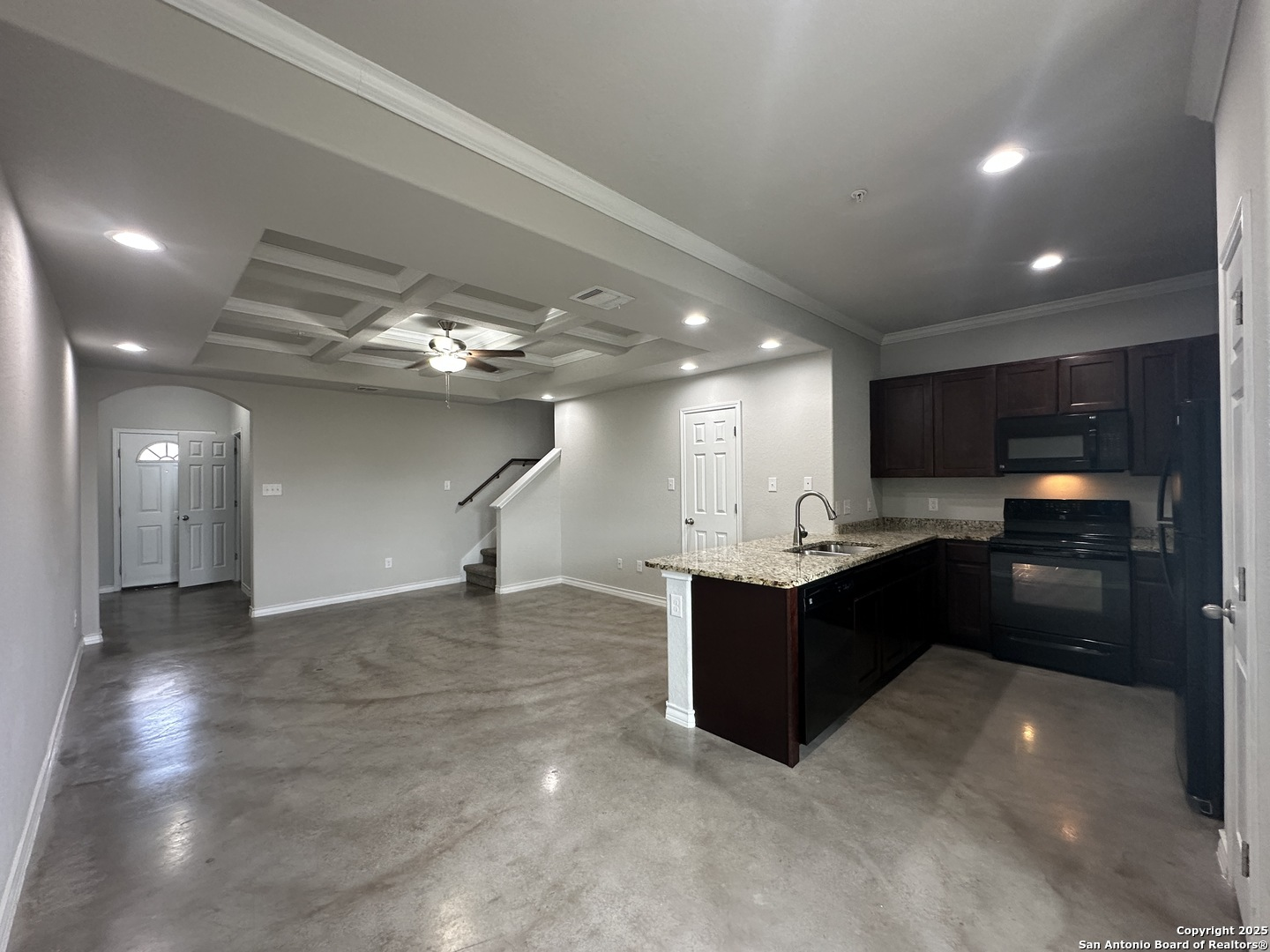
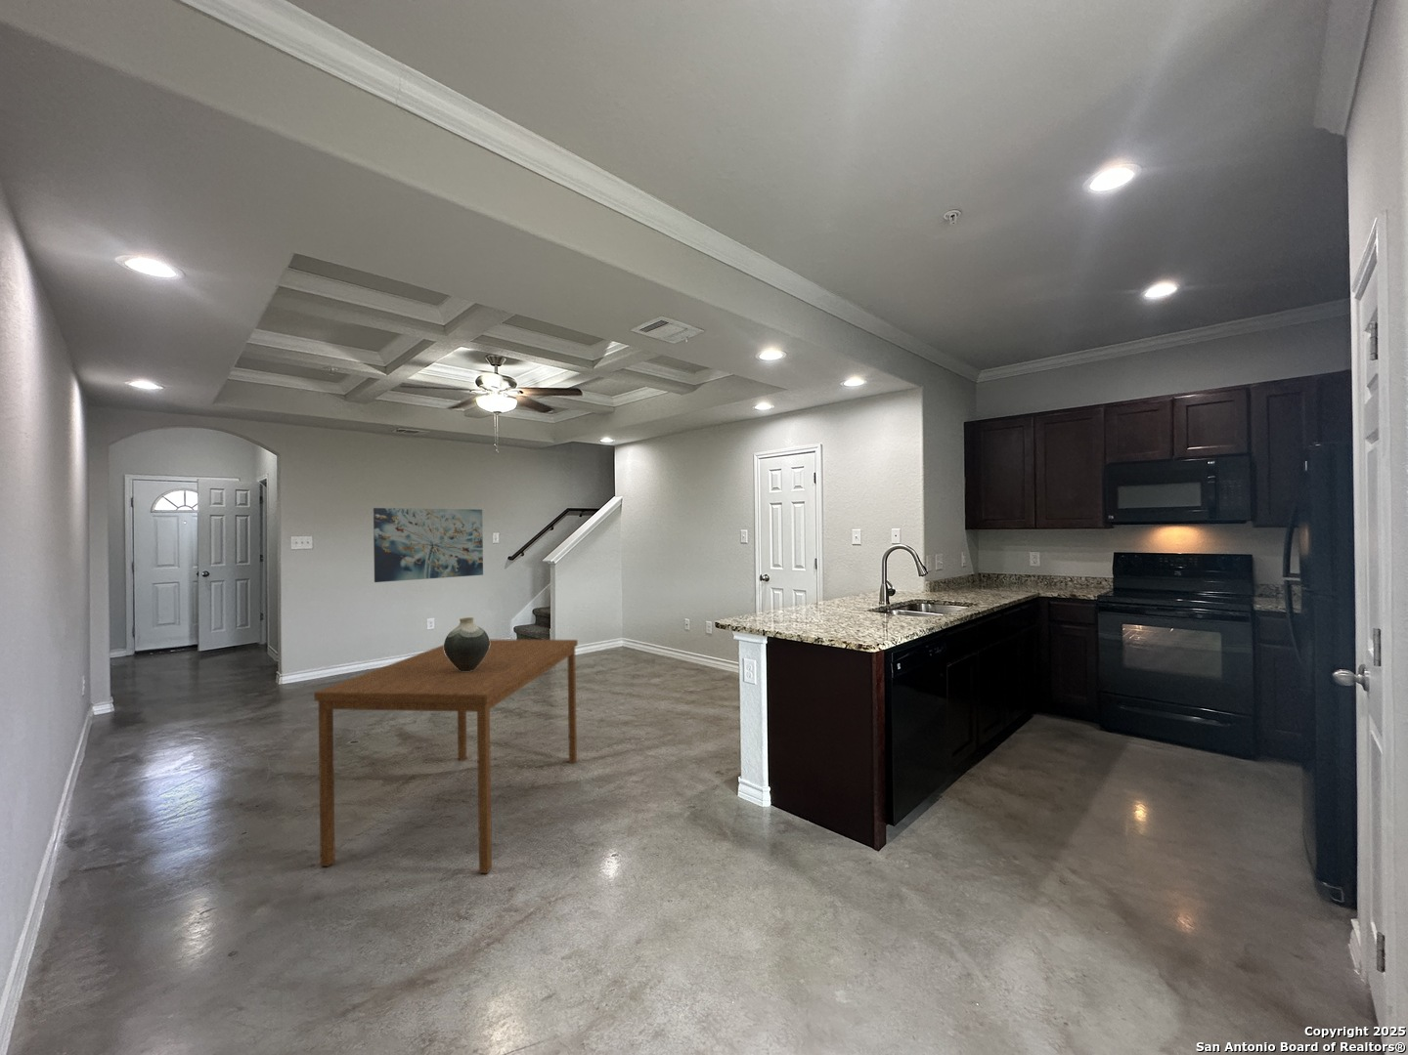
+ dining table (466, 731)
+ wall art (431, 543)
+ vase (467, 644)
